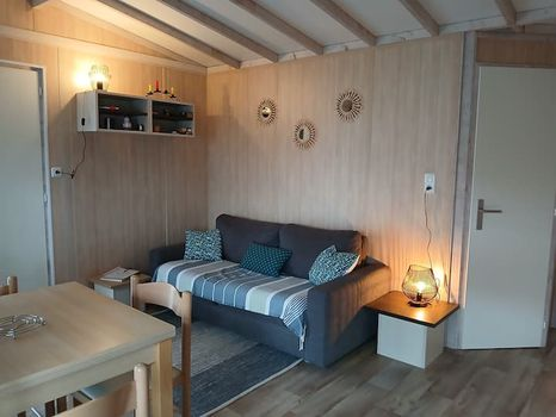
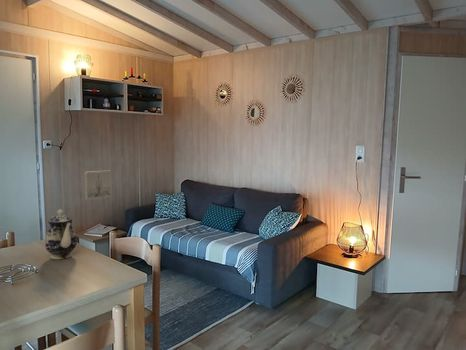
+ teapot (60, 233)
+ wall art (98, 184)
